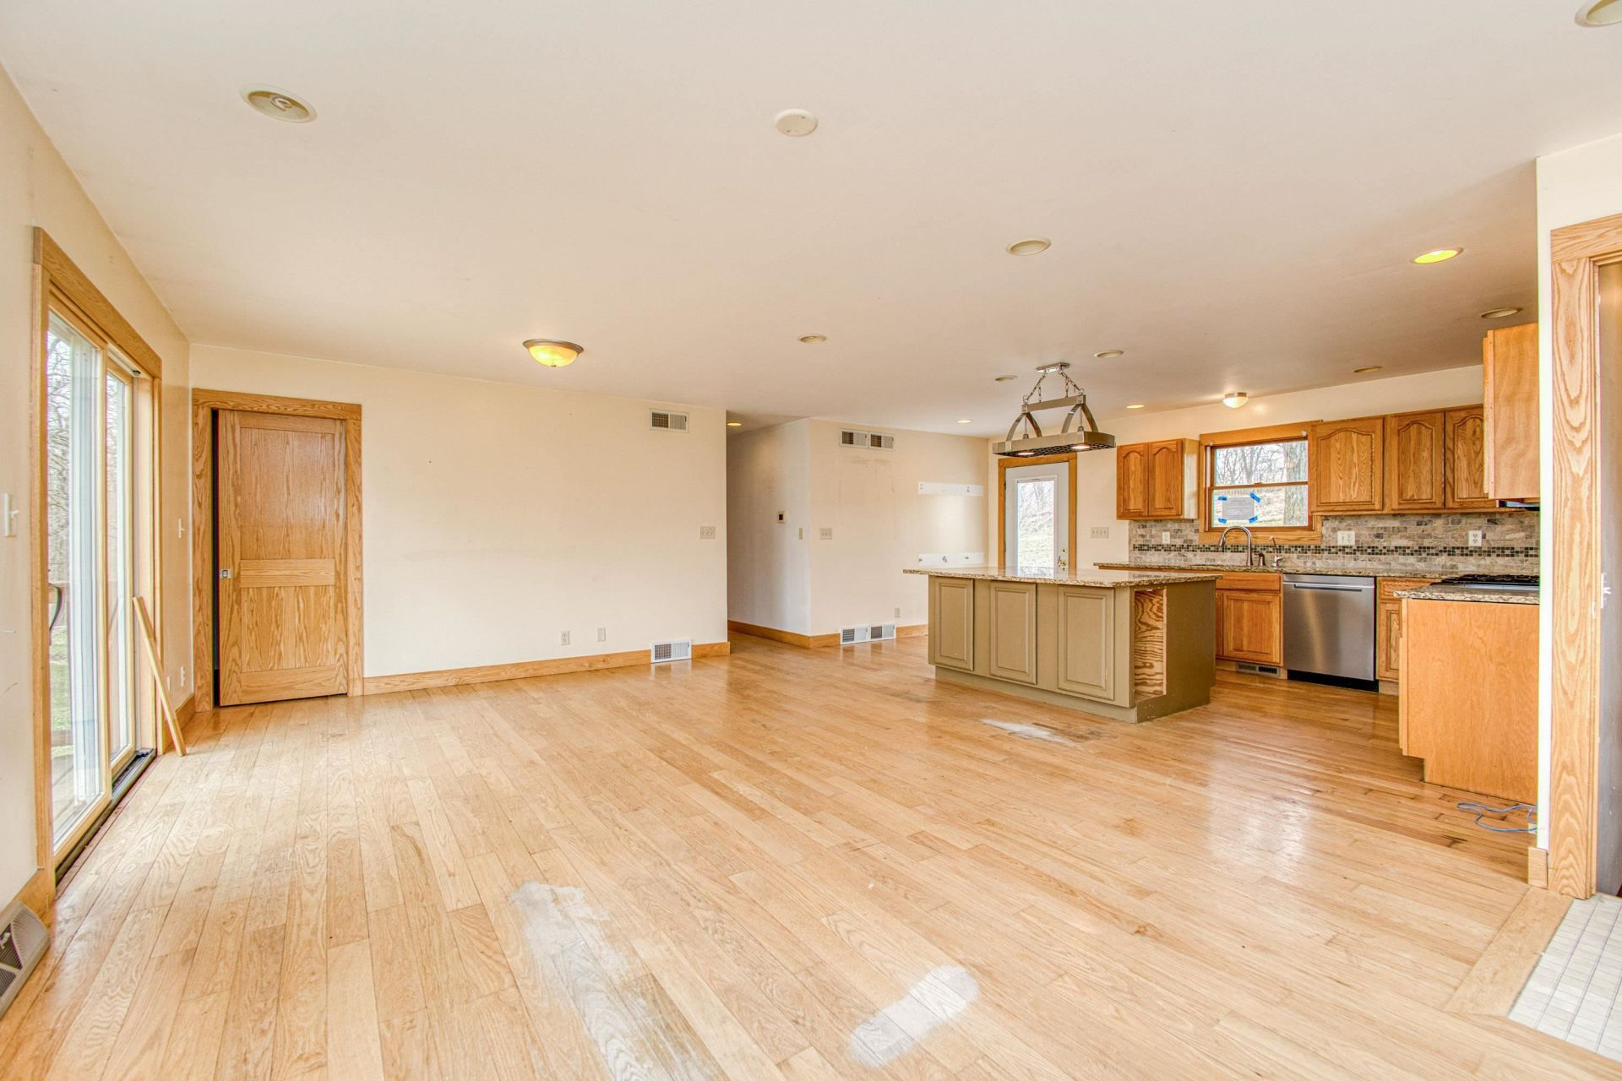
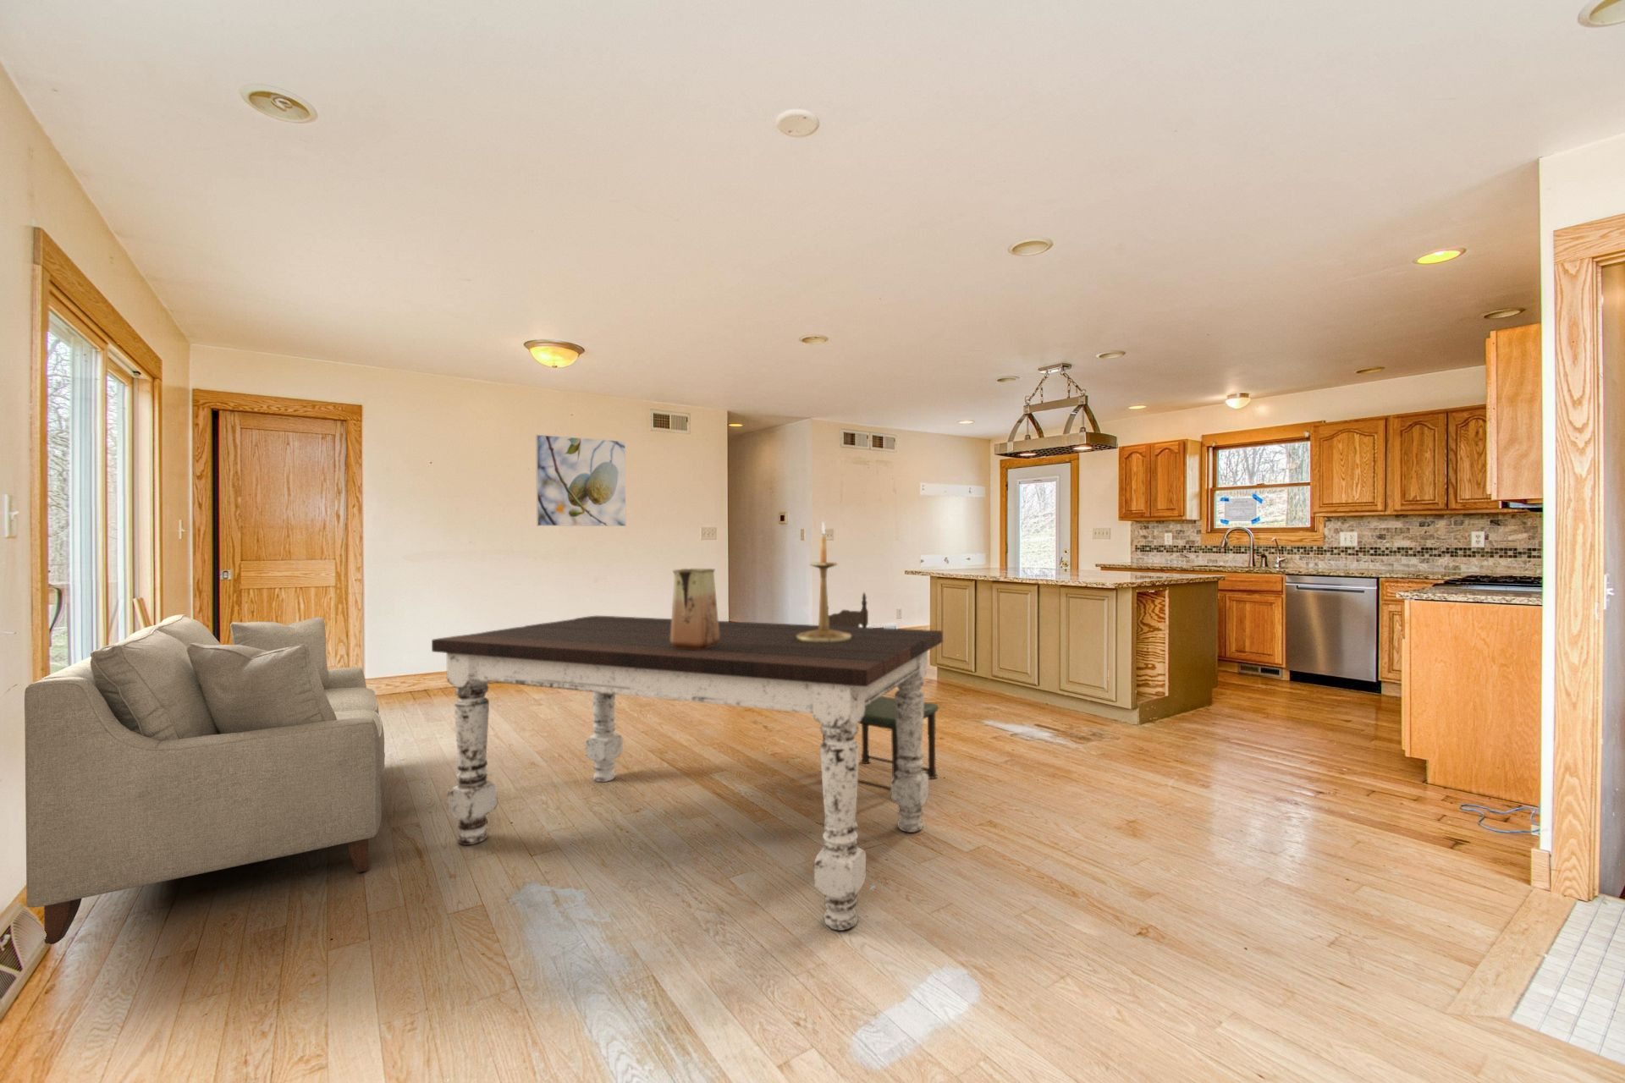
+ dining chair (881, 696)
+ candlestick (822, 579)
+ dining table (694, 701)
+ sofa (249, 728)
+ vase (695, 607)
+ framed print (583, 481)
